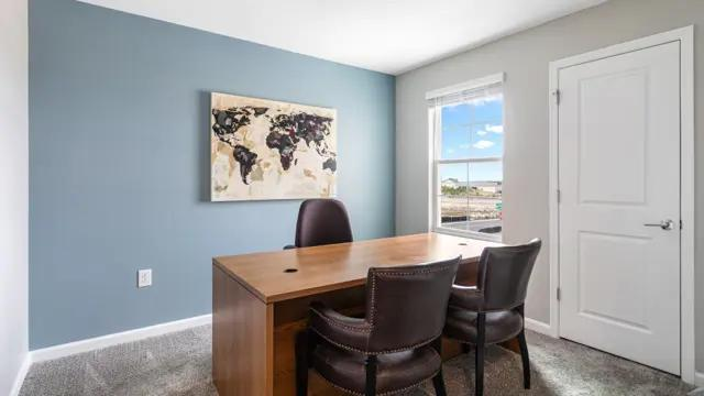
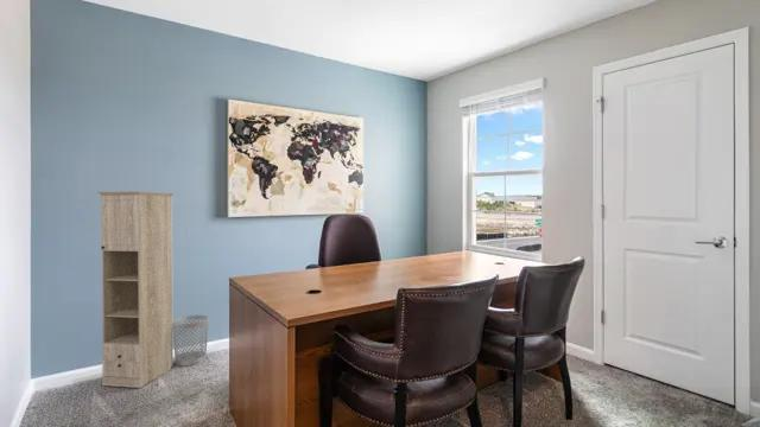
+ storage cabinet (138, 285)
+ wastebasket (190, 339)
